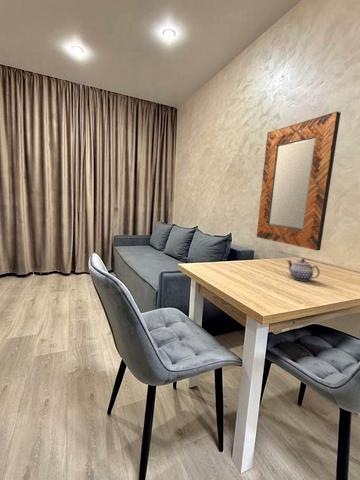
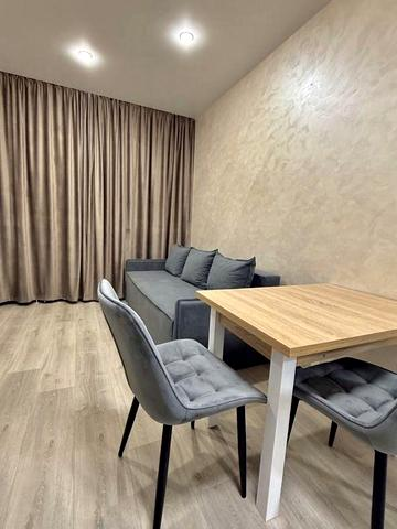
- teapot (301, 269)
- home mirror (291, 185)
